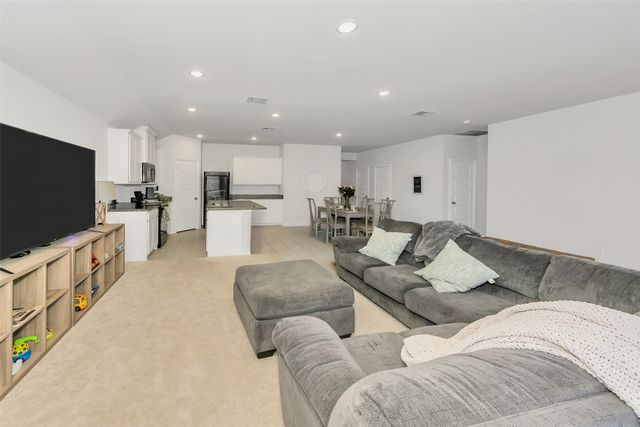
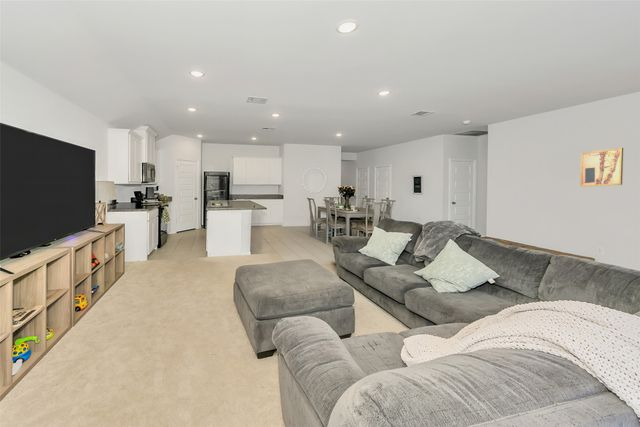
+ wall art (600, 168)
